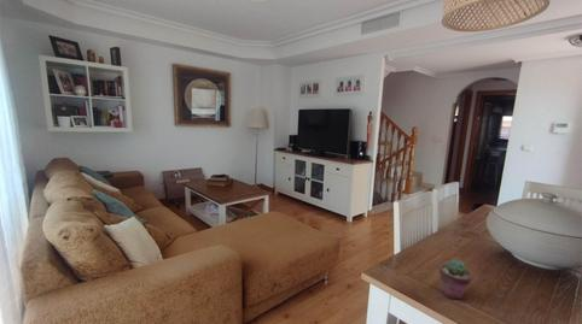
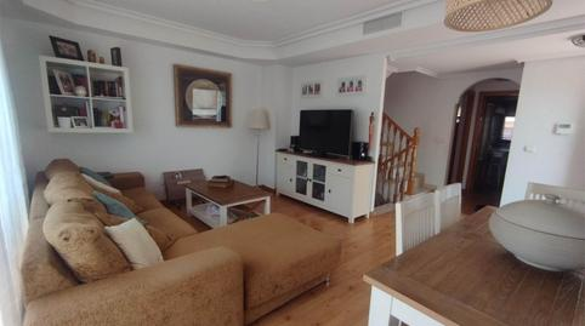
- potted succulent (454, 277)
